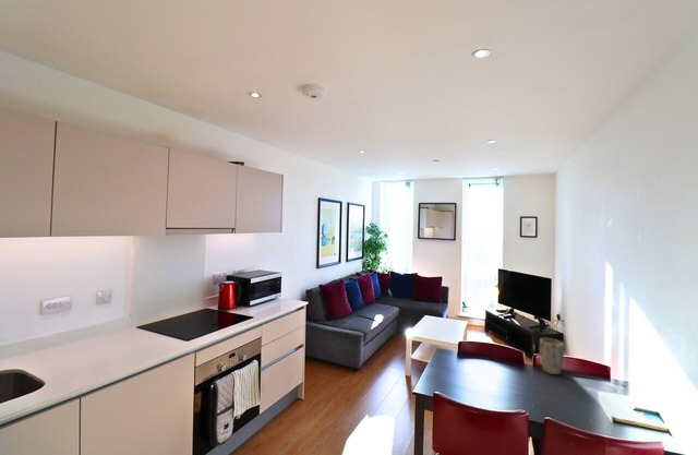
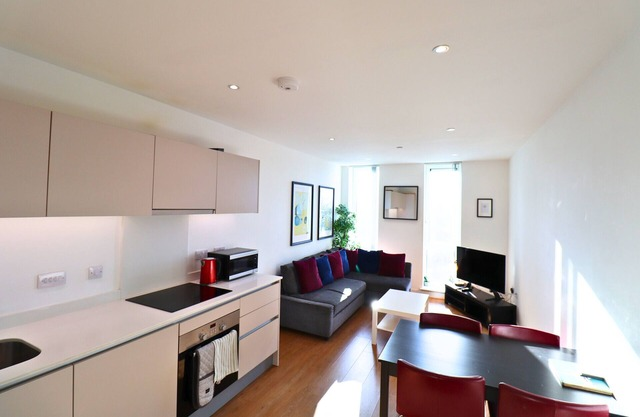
- plant pot (551, 356)
